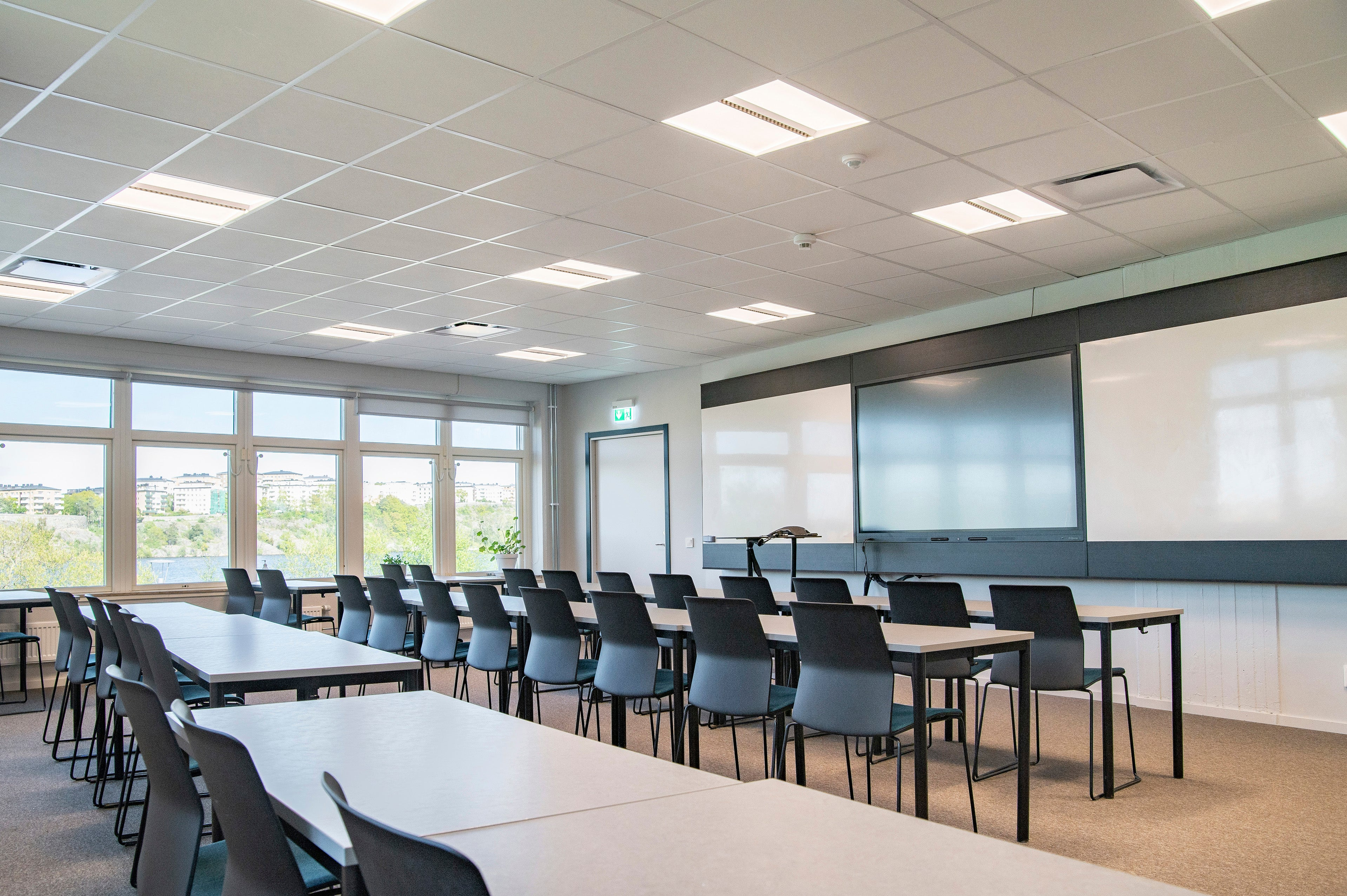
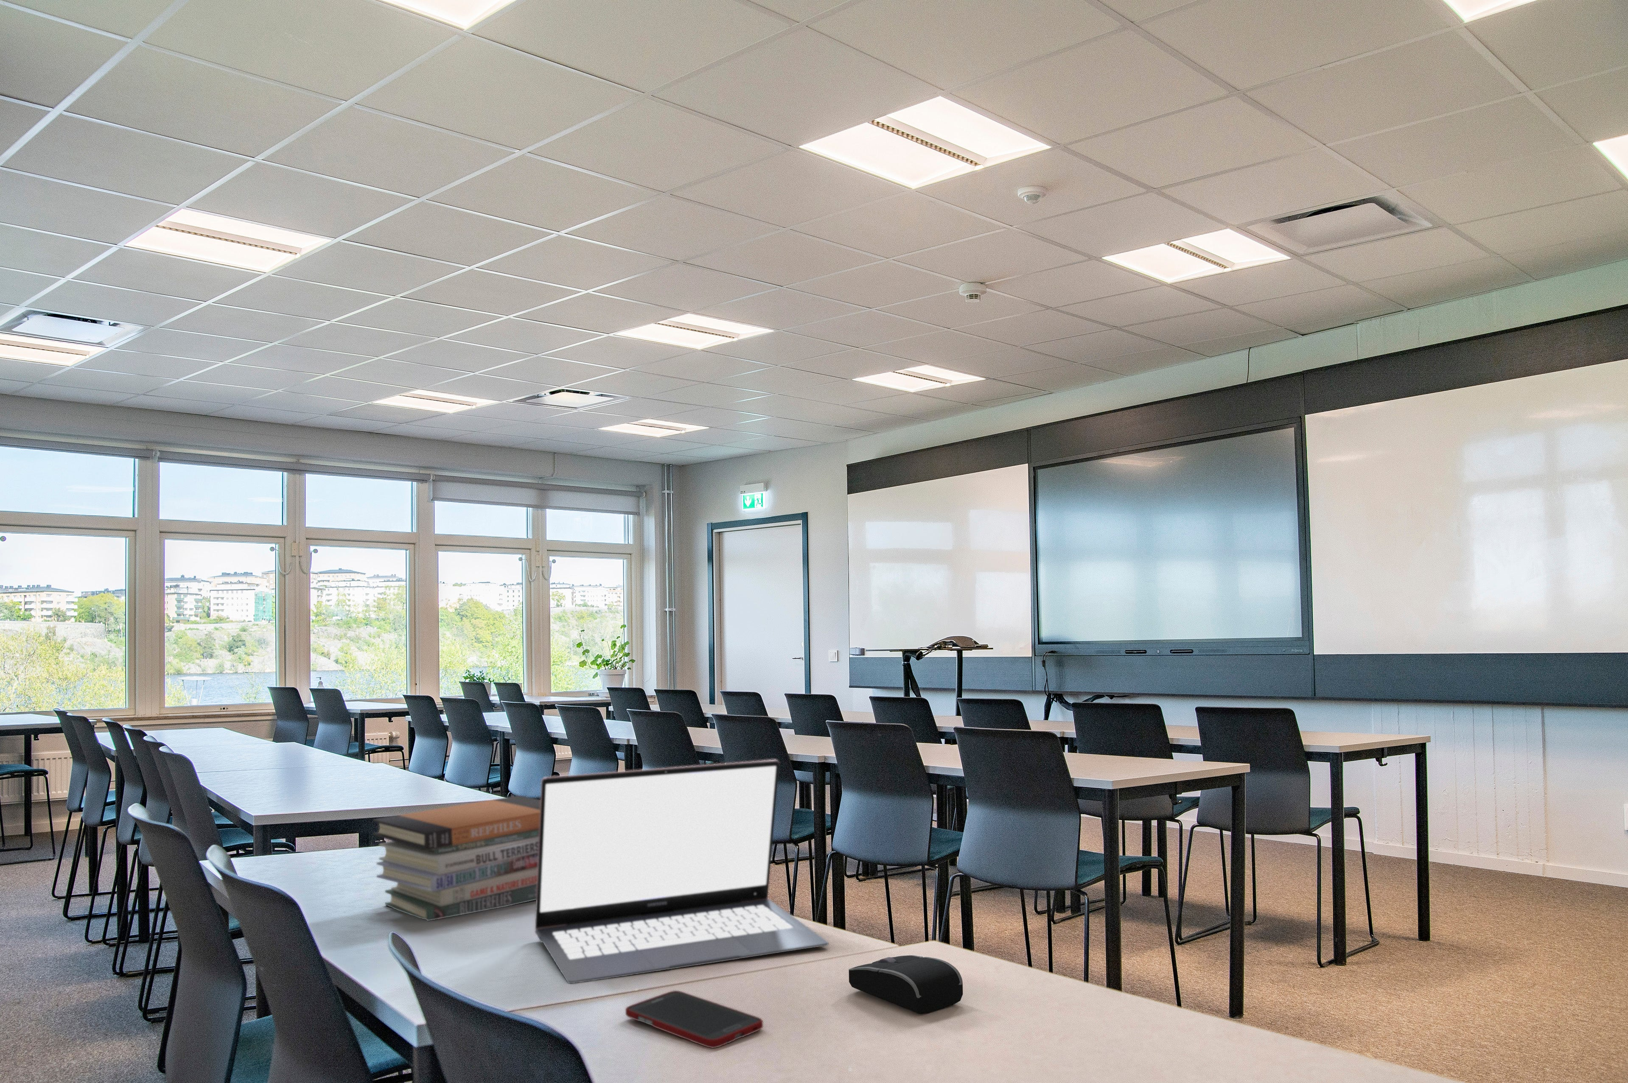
+ computer mouse (903, 978)
+ cell phone (693, 1018)
+ laptop (678, 858)
+ book stack (477, 856)
